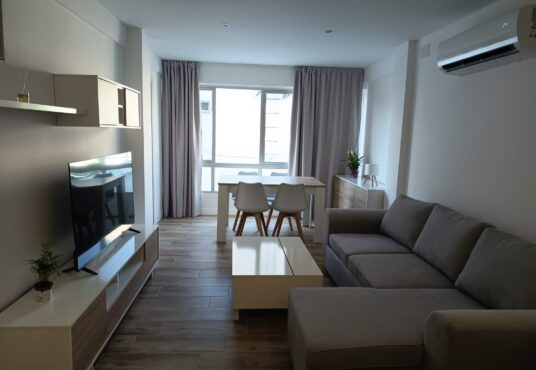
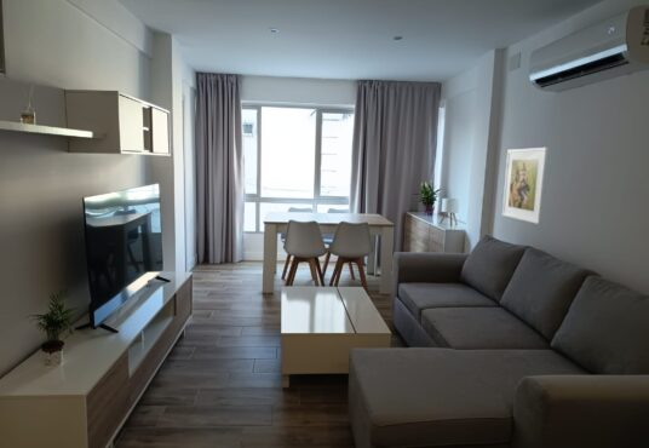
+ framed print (523, 184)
